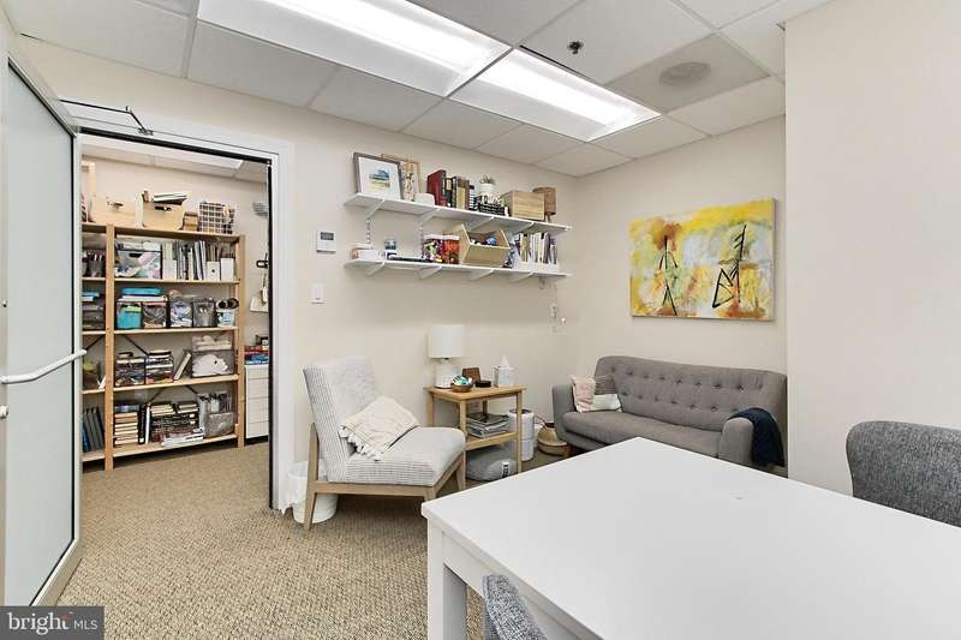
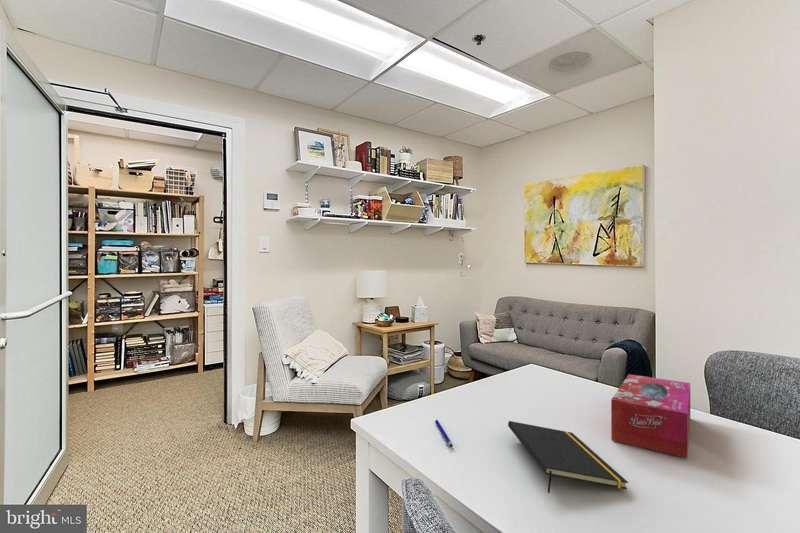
+ notepad (560, 450)
+ pen (443, 432)
+ tissue box (653, 409)
